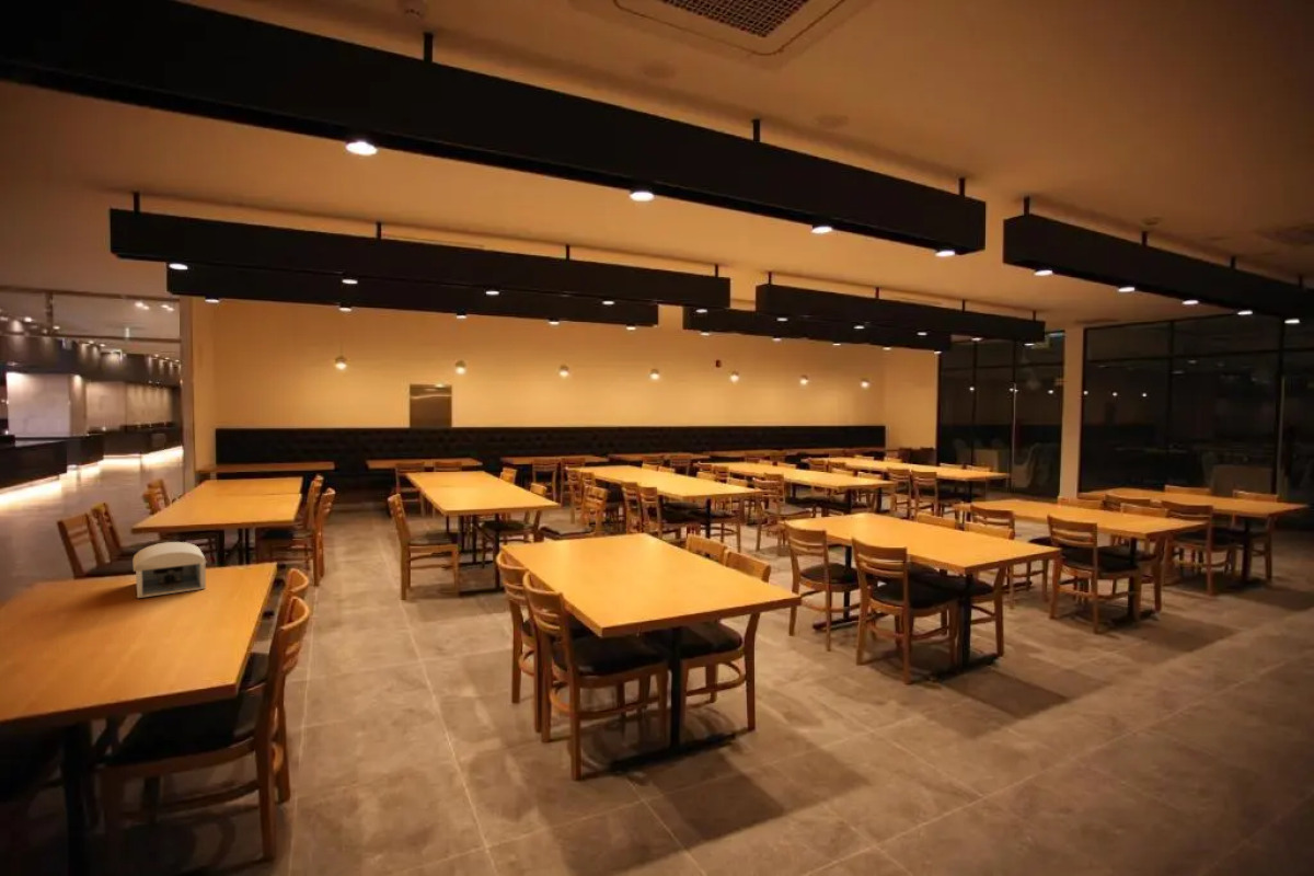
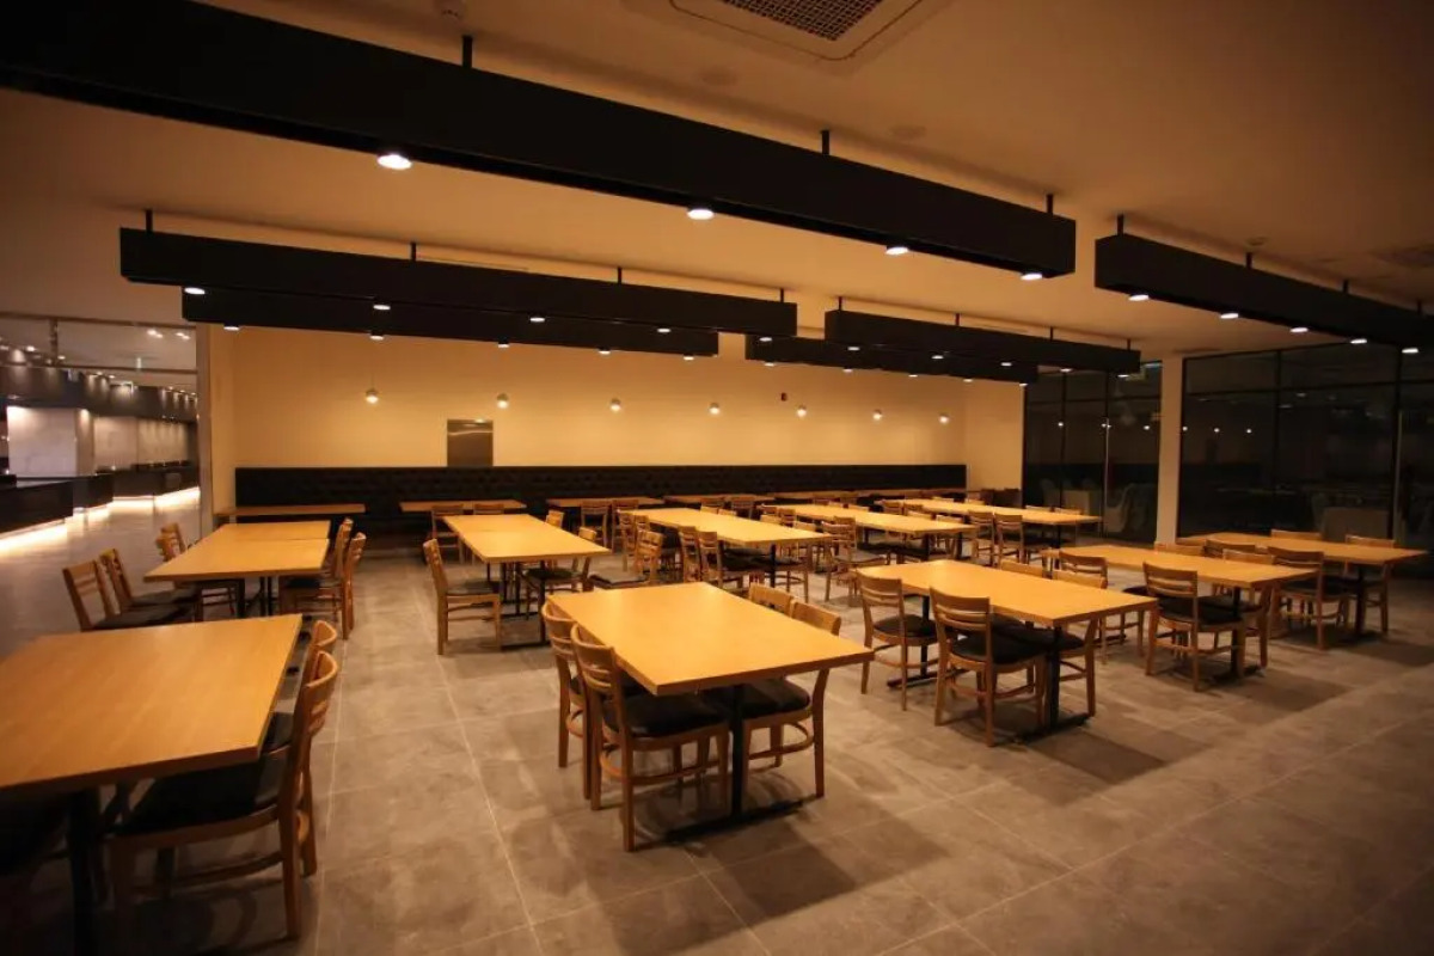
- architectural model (170, 566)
